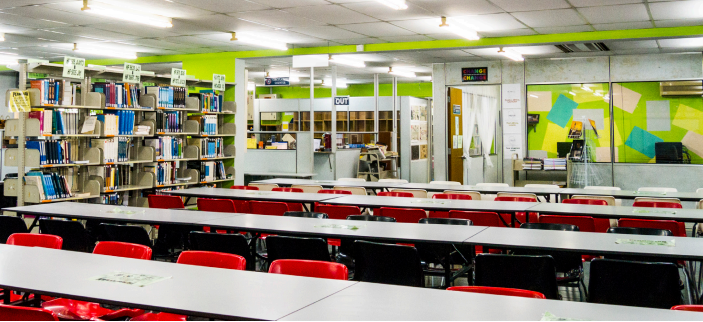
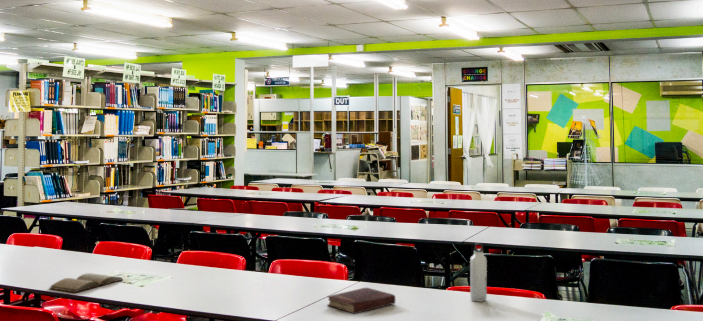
+ book (87, 280)
+ hardback book (361, 299)
+ water bottle (478, 271)
